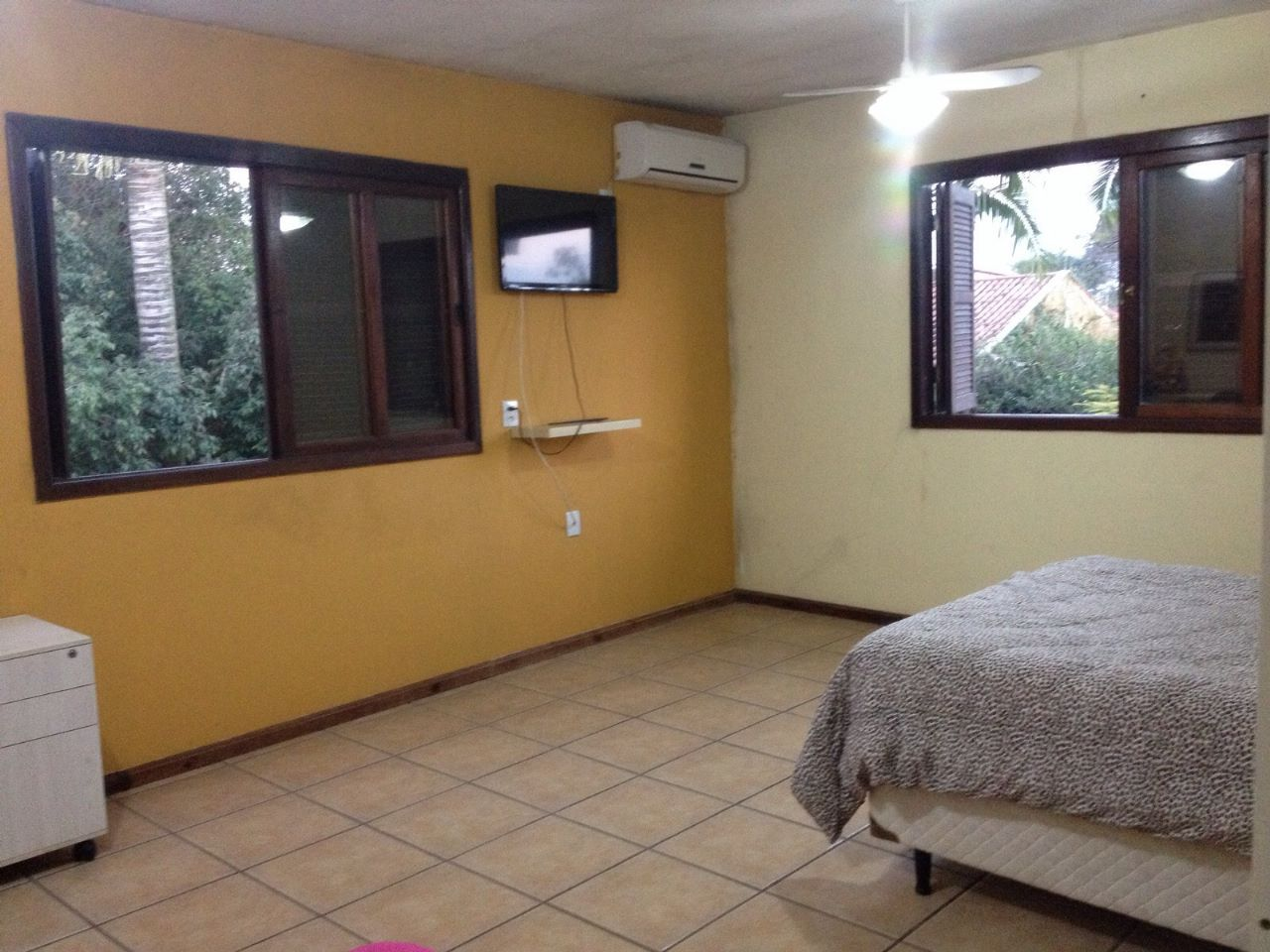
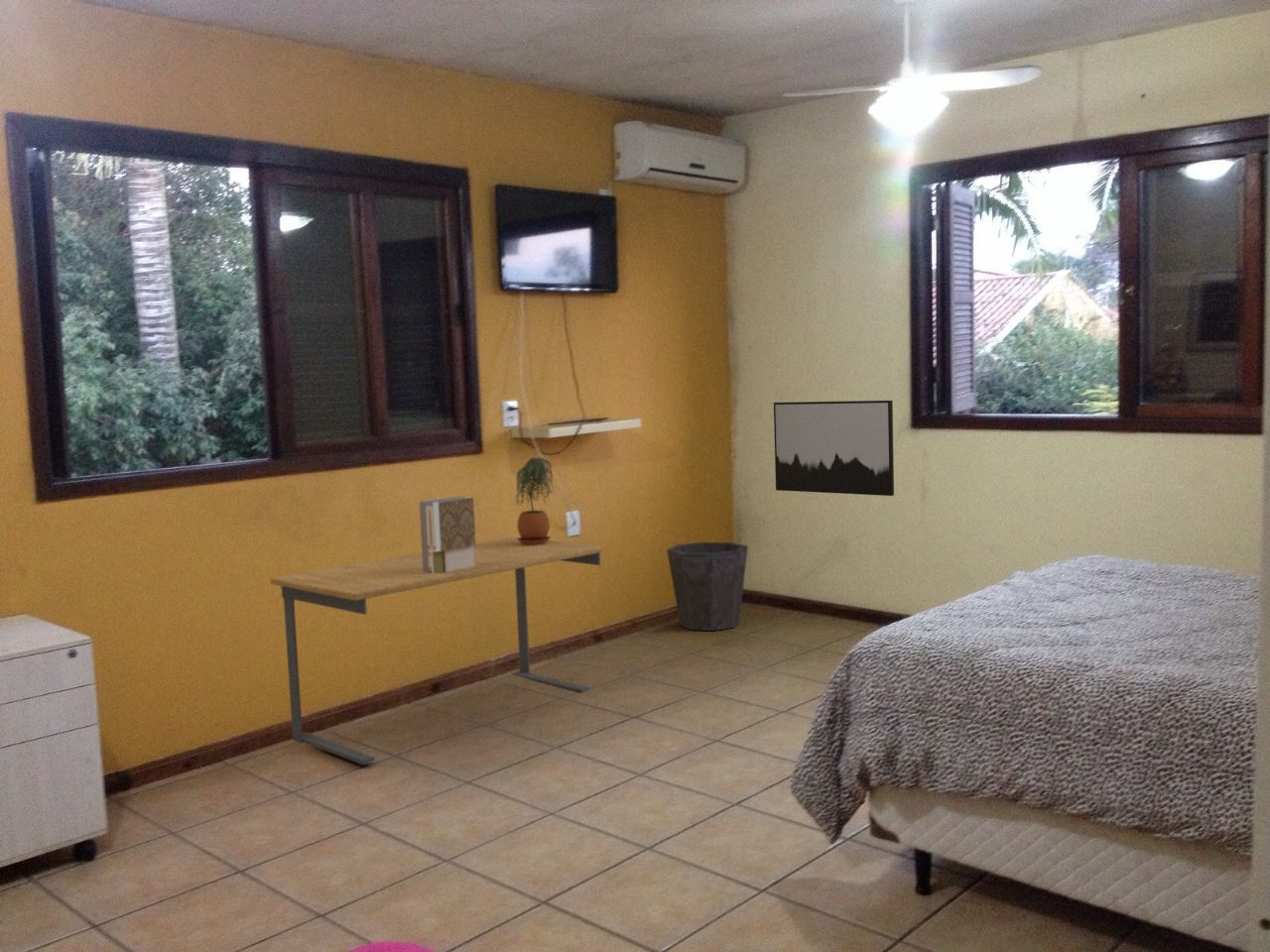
+ waste bin (708, 586)
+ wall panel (447, 534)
+ desk (437, 584)
+ wall art (831, 447)
+ potted plant (534, 500)
